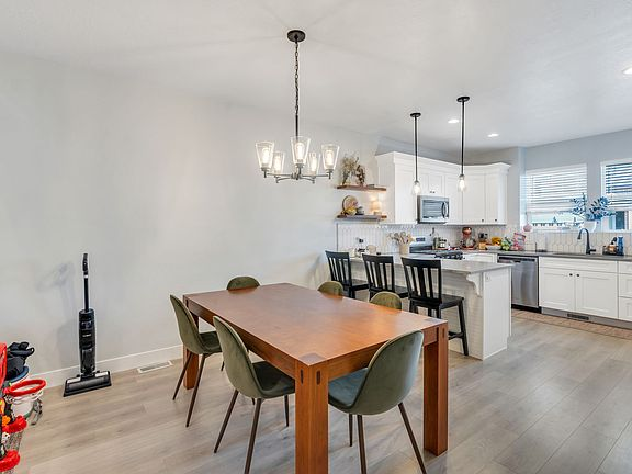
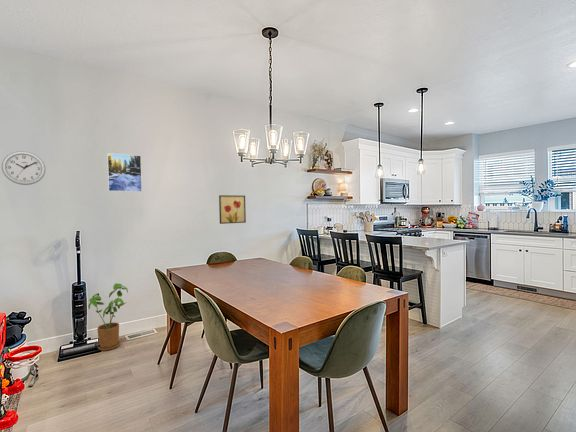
+ wall art (232, 209)
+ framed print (125, 172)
+ wall clock (24, 167)
+ house plant (110, 316)
